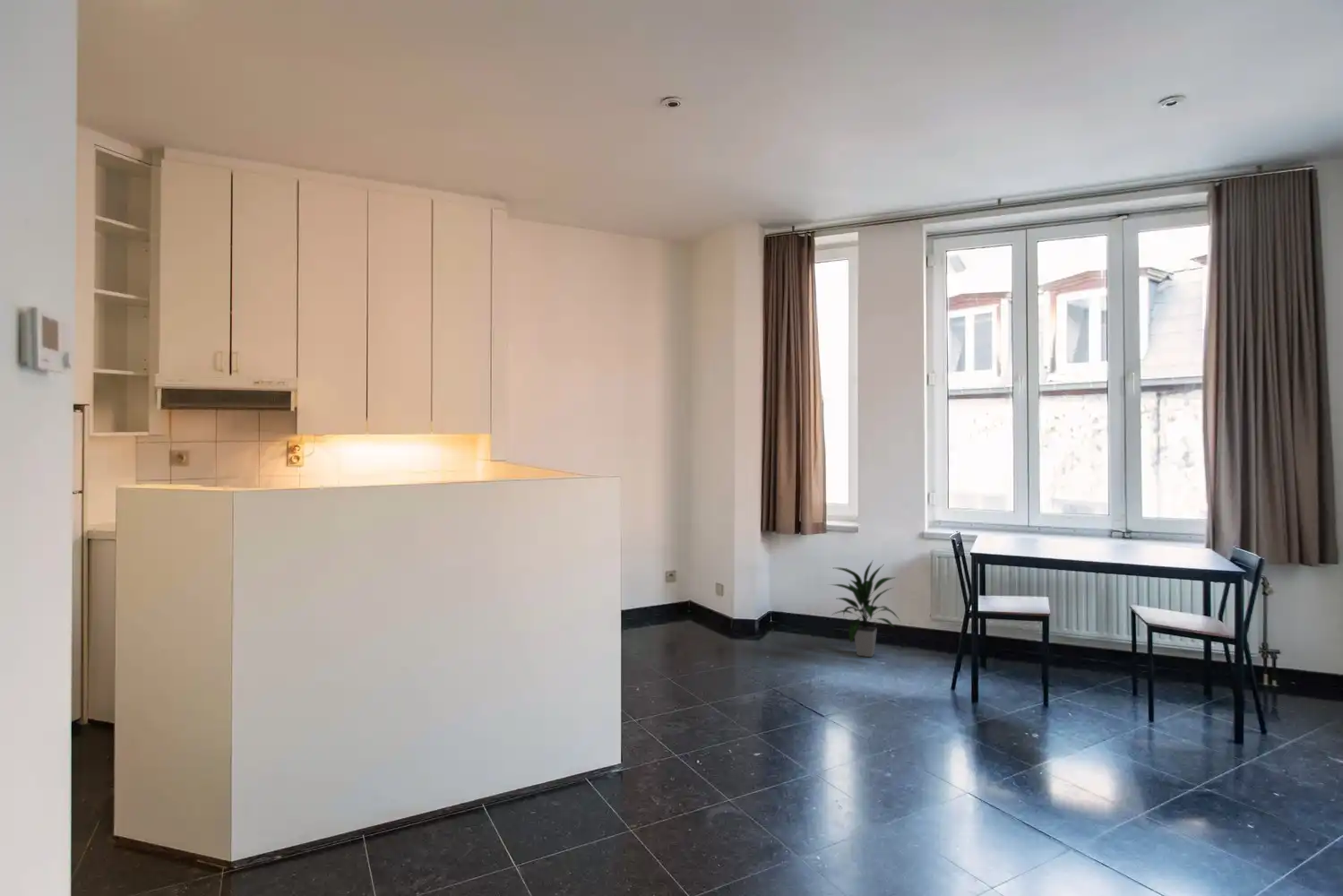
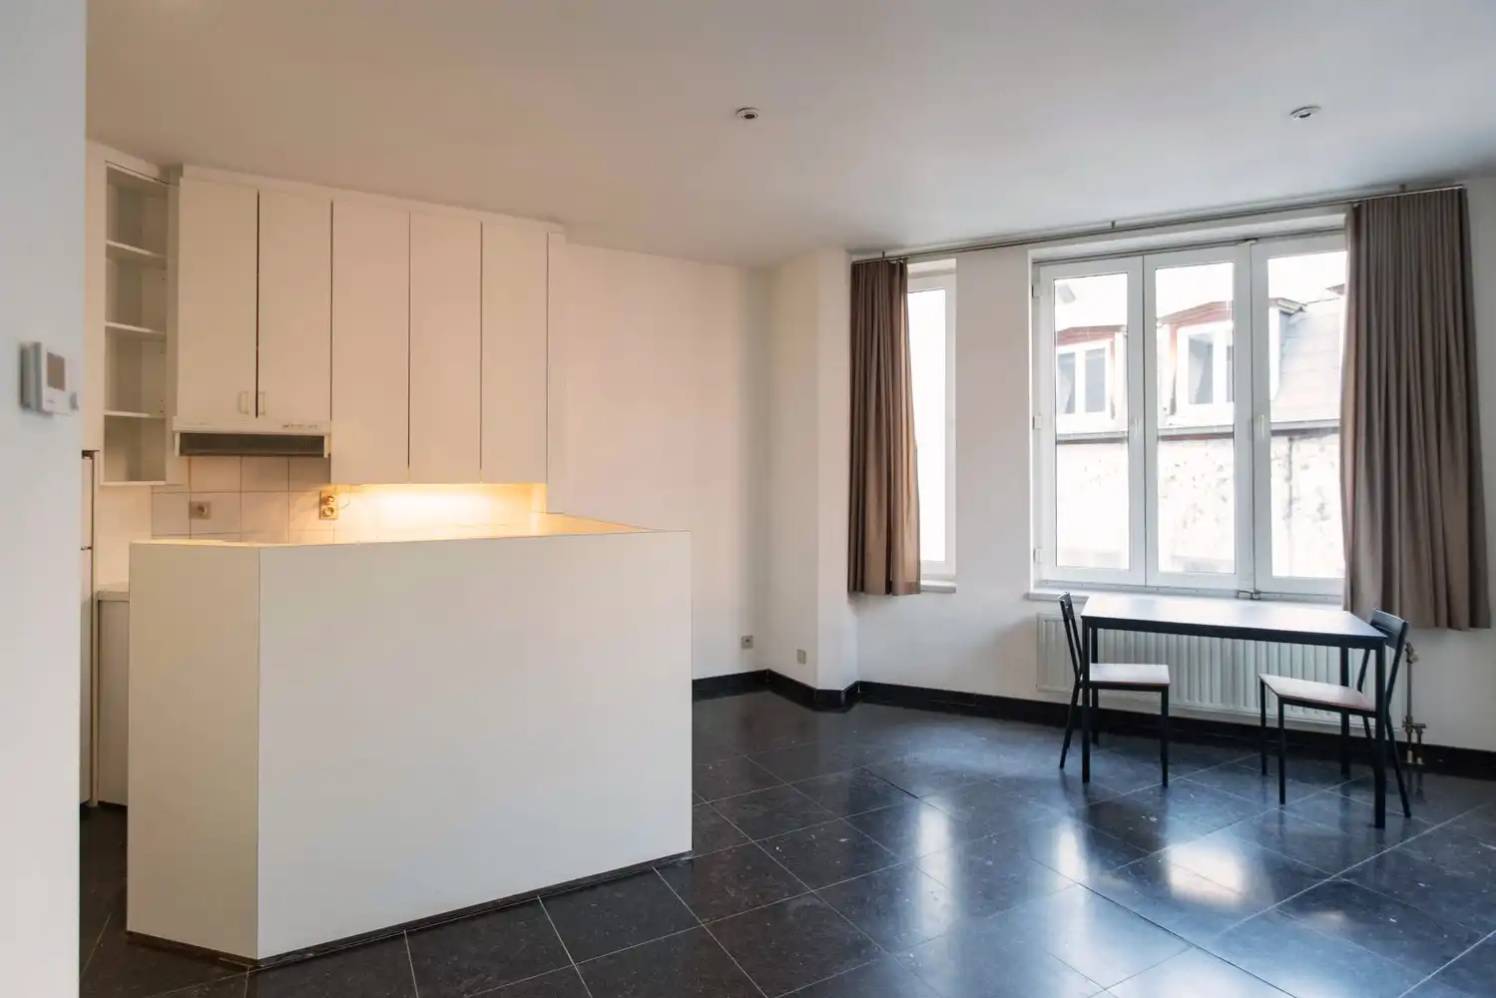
- indoor plant (862, 607)
